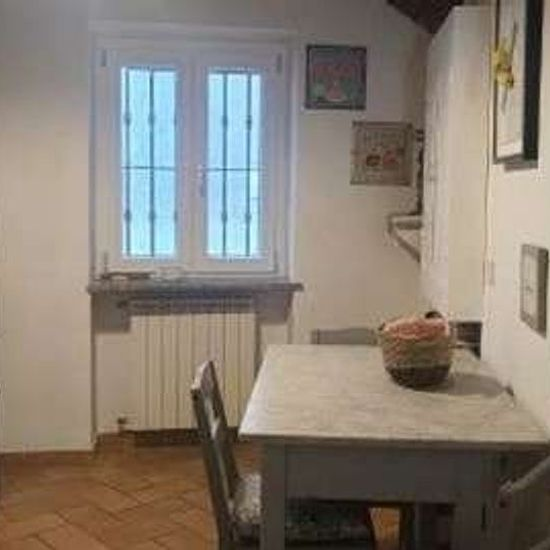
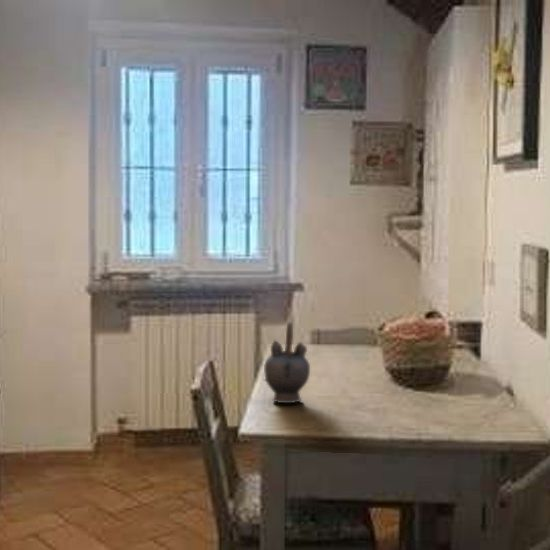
+ teapot (287, 362)
